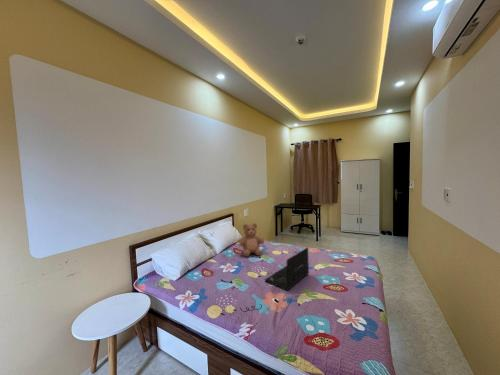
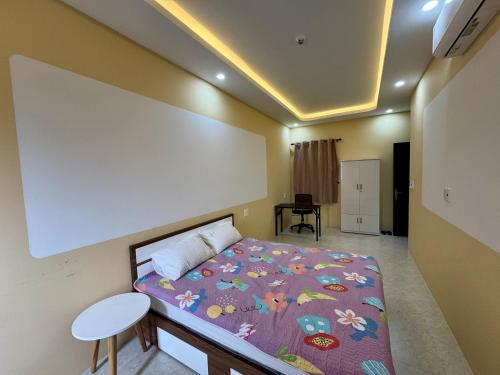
- laptop (287, 264)
- teddy bear (250, 238)
